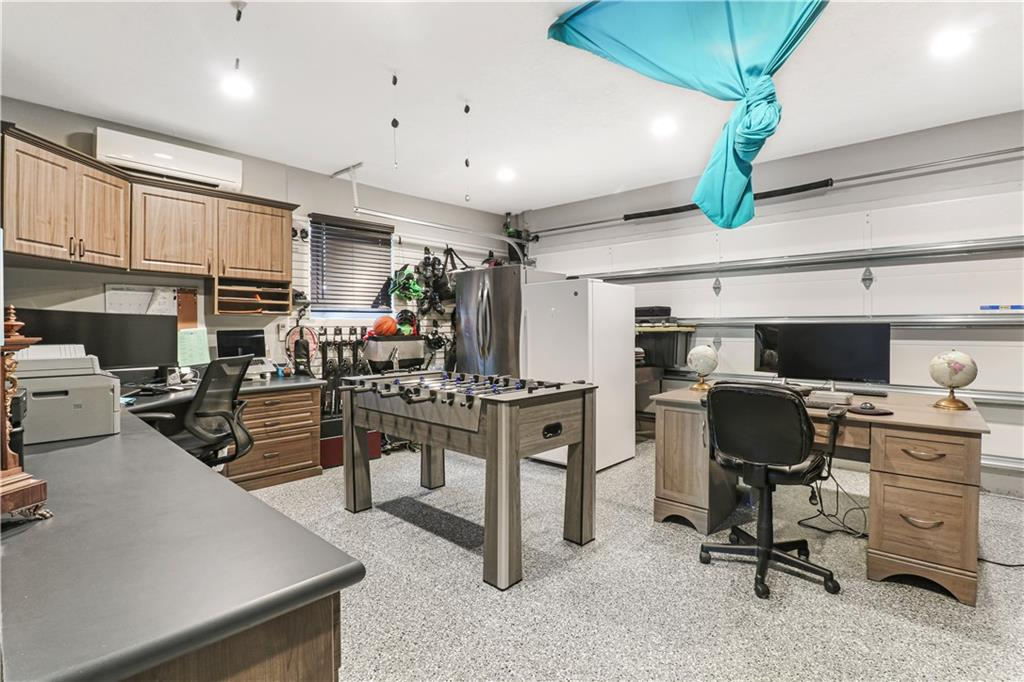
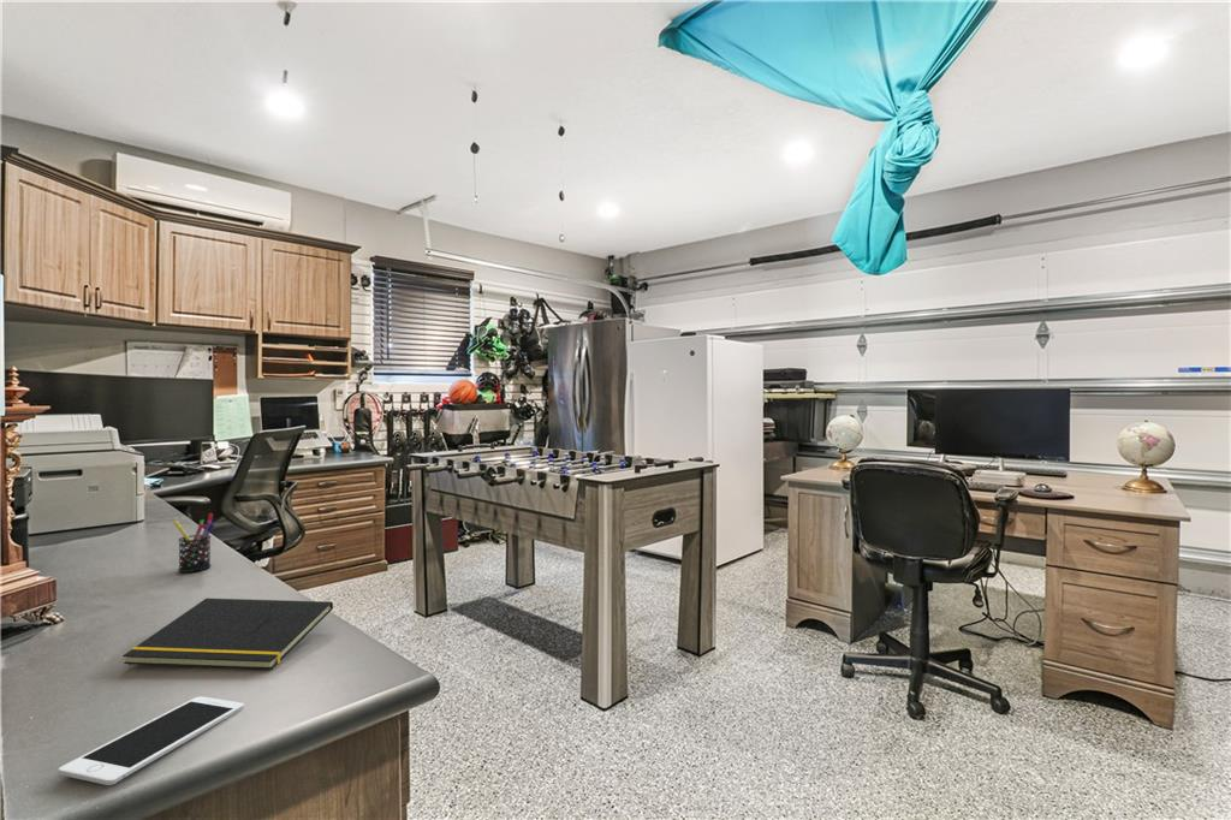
+ notepad (236, 630)
+ pen holder (197, 540)
+ cell phone (160, 735)
